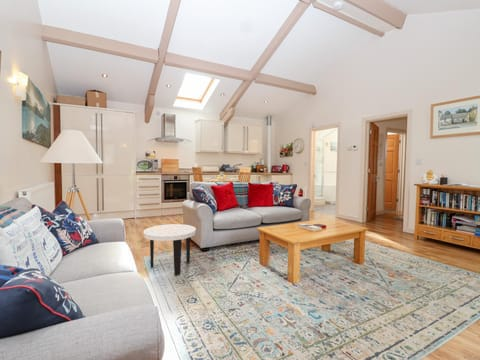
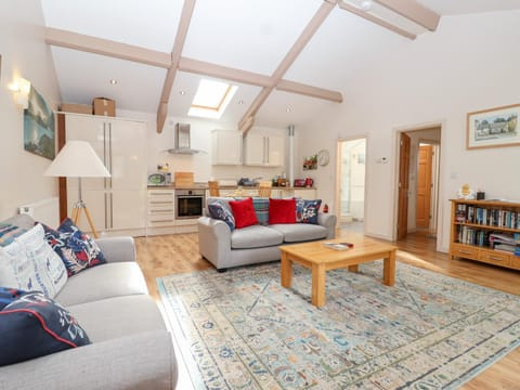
- side table (173, 248)
